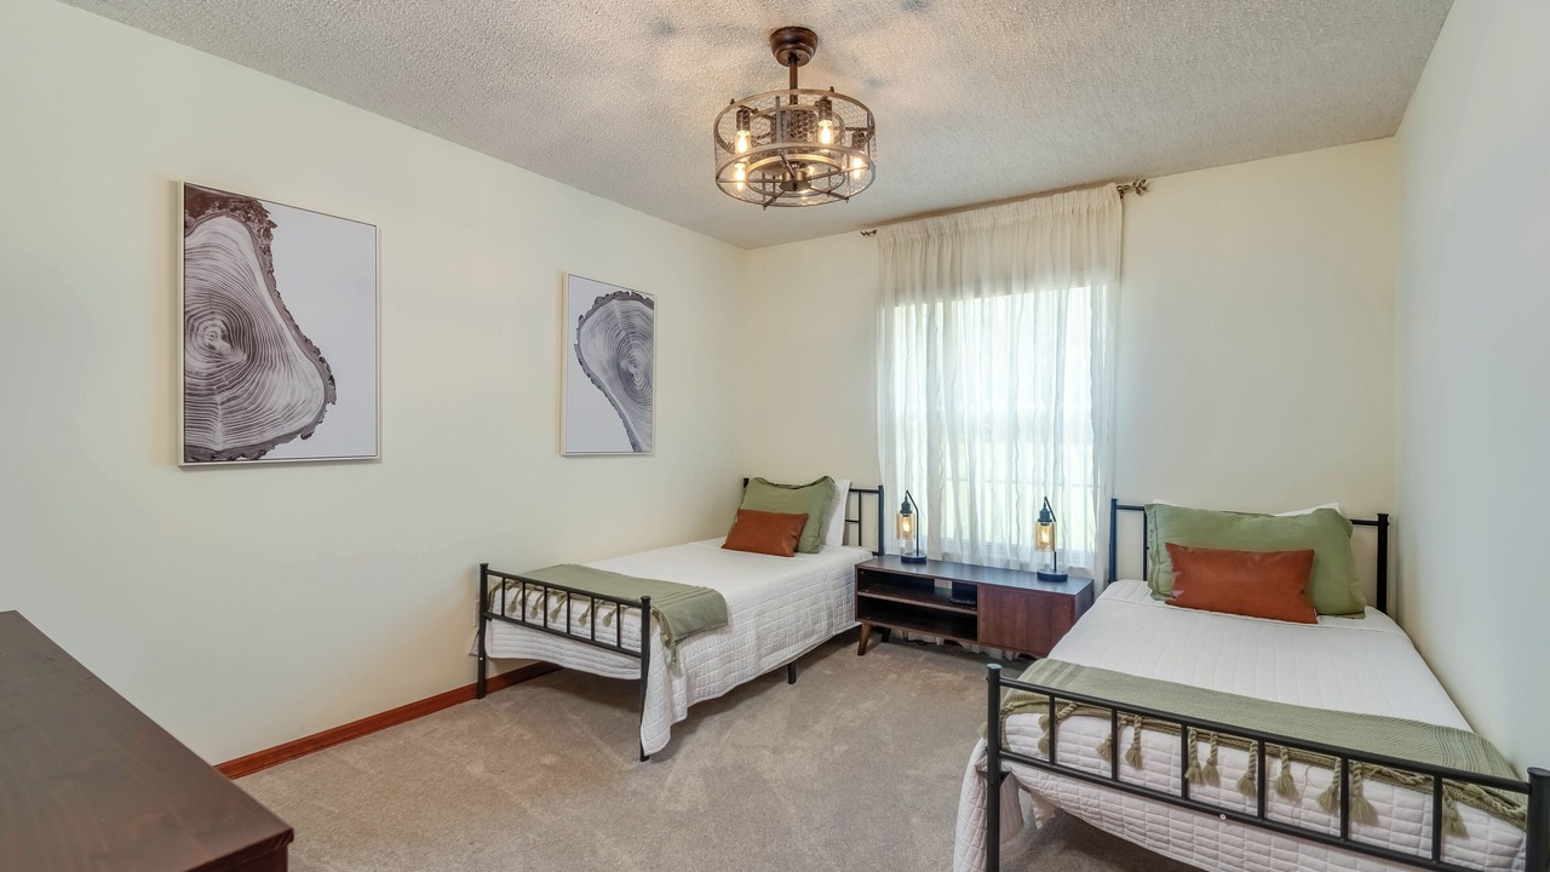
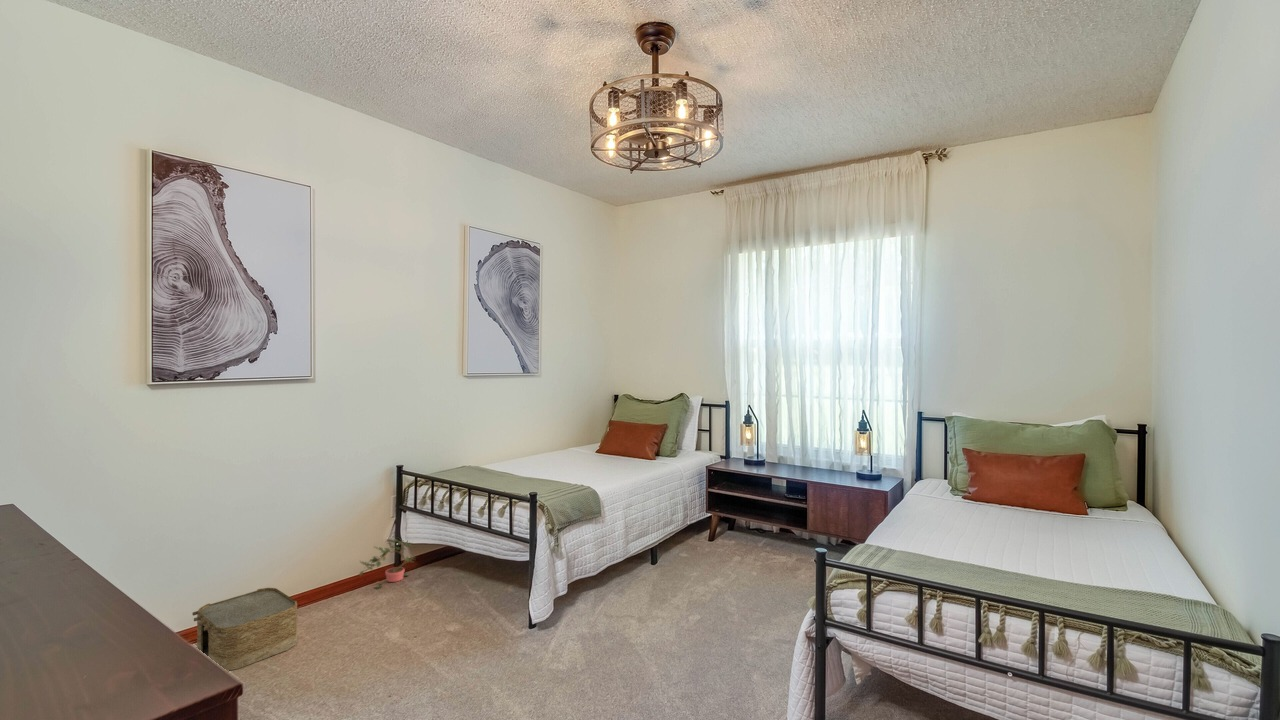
+ woven basket (245, 626)
+ potted plant (385, 558)
